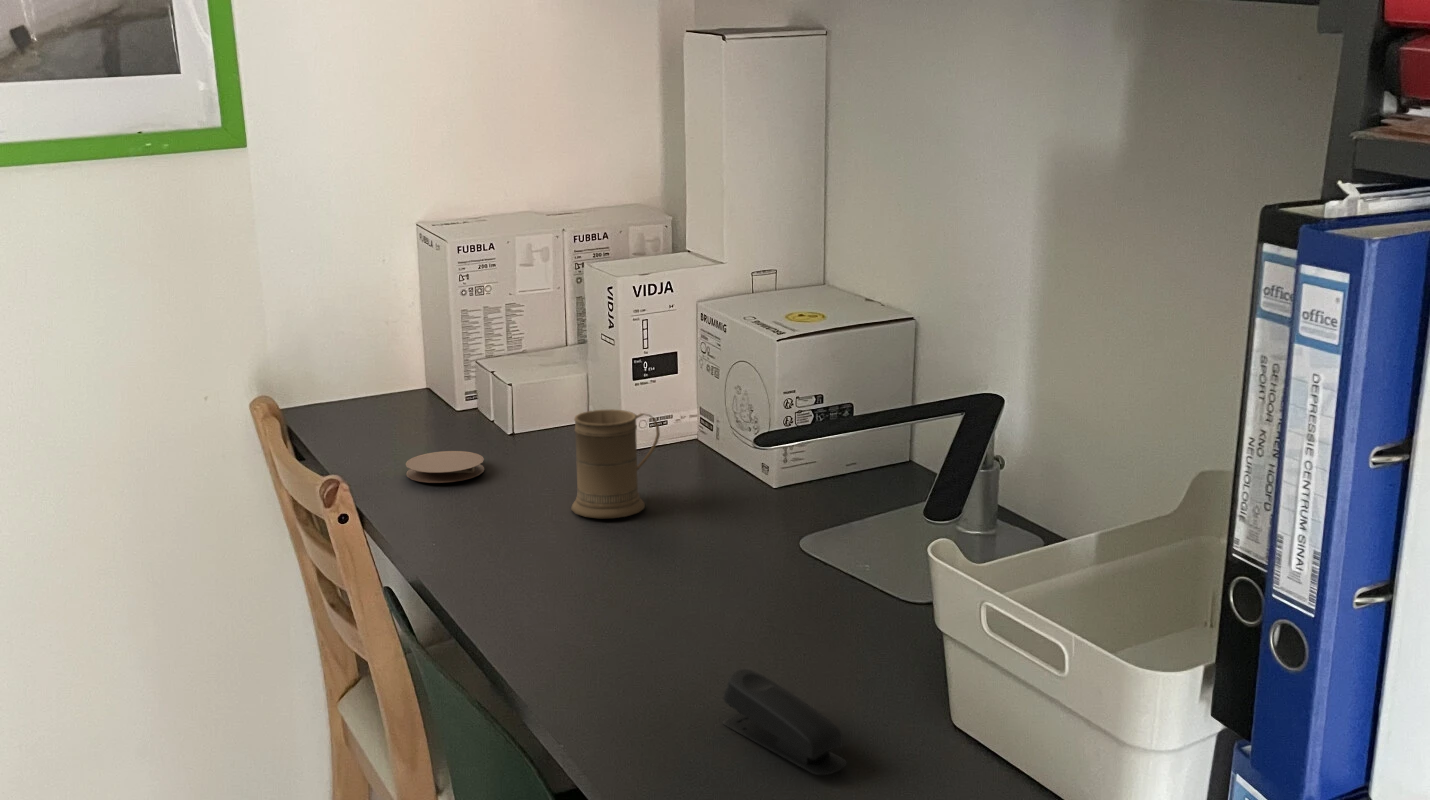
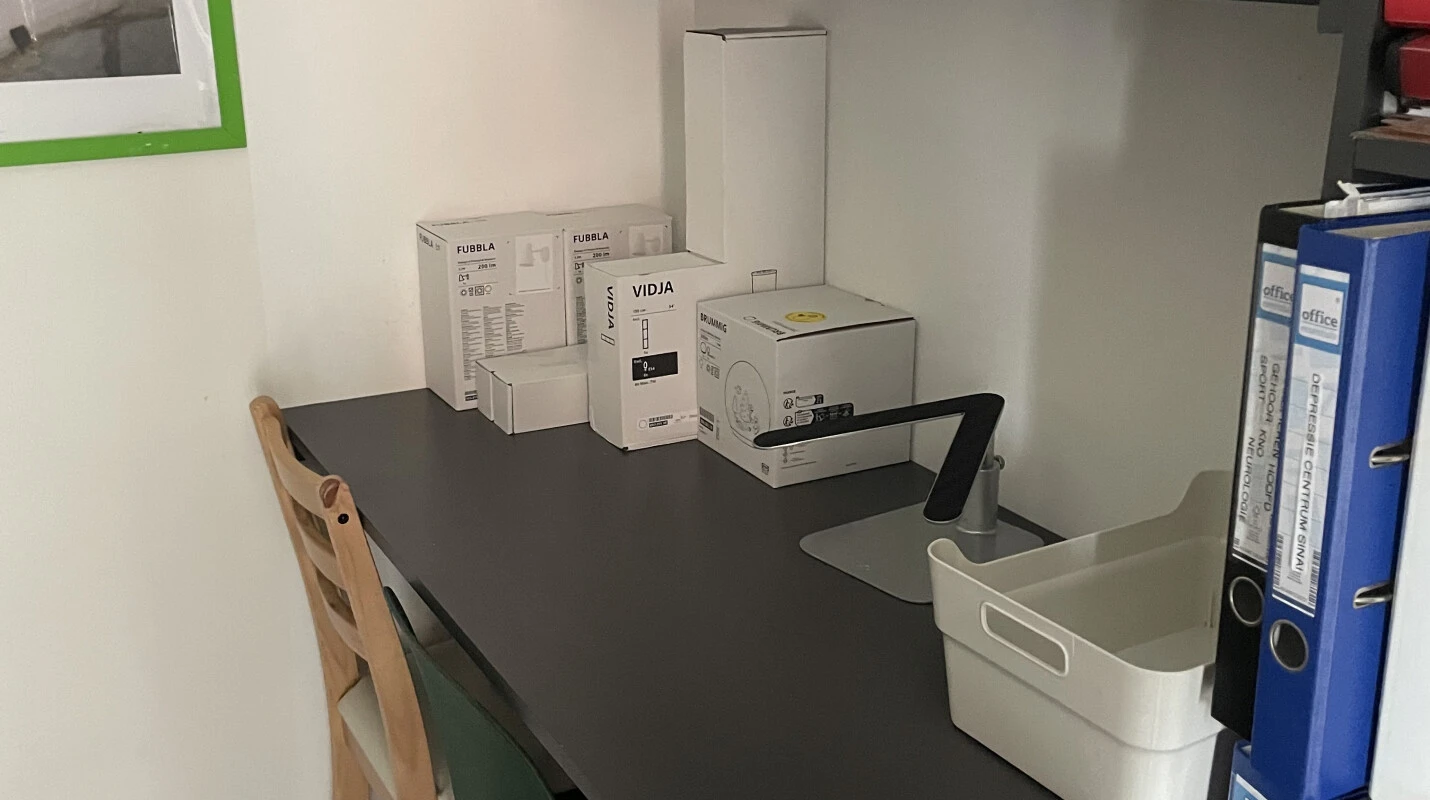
- coaster (445, 466)
- mug (617, 460)
- stapler (782, 718)
